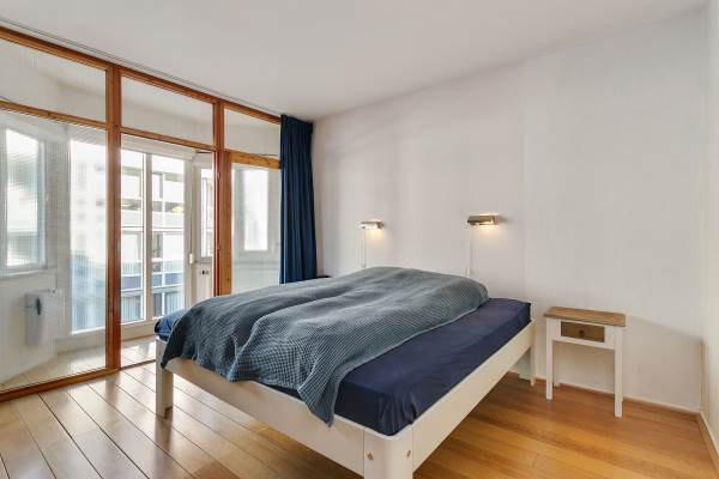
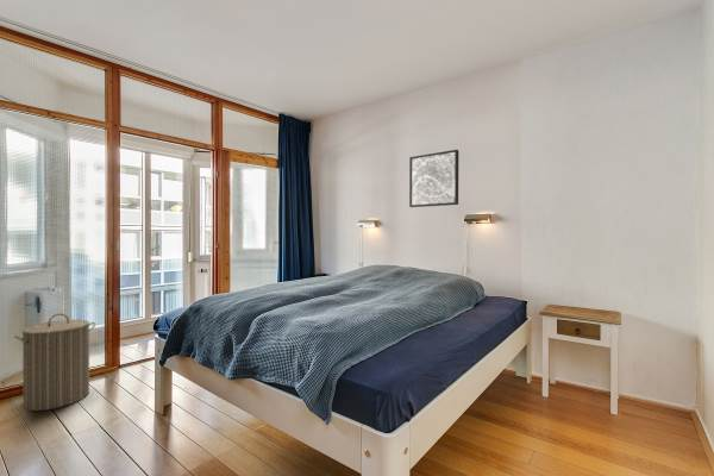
+ wall art (432, 180)
+ laundry hamper (57, 356)
